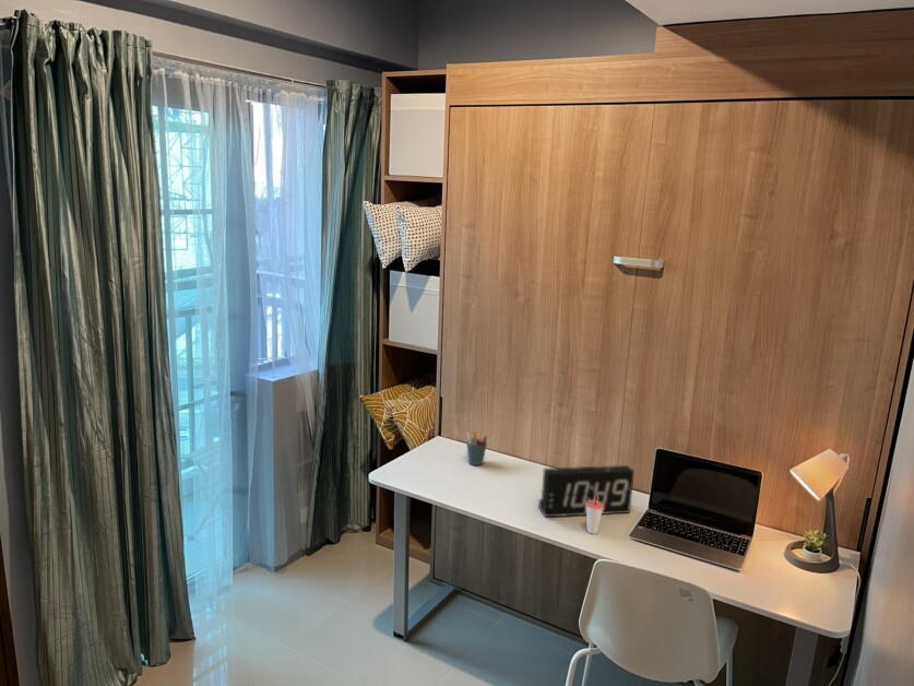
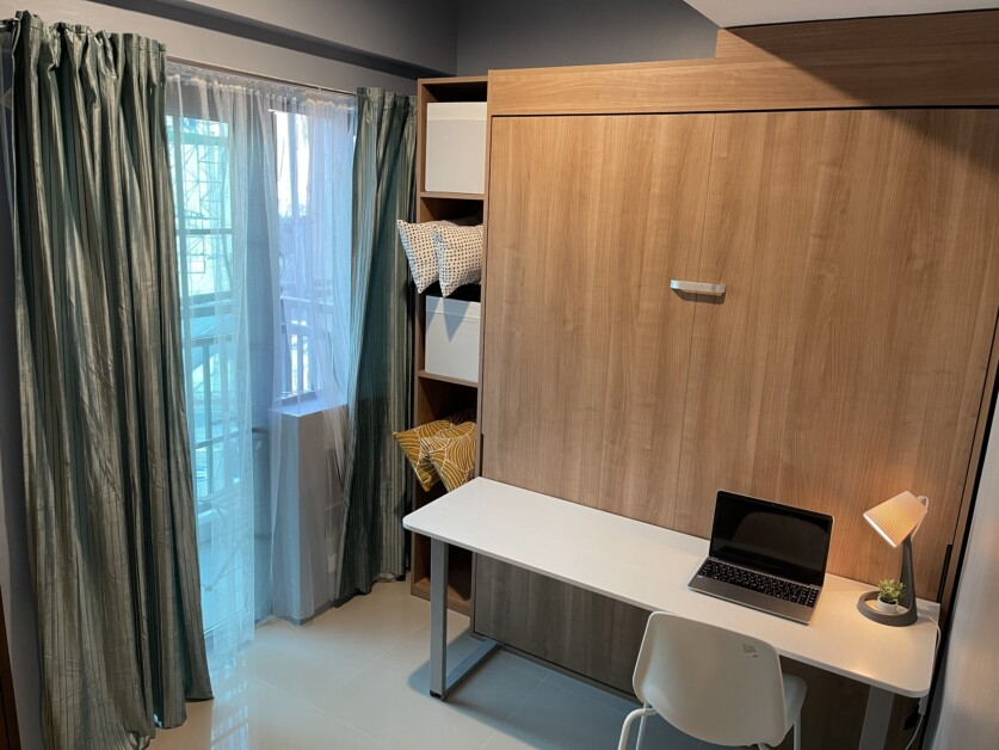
- pen holder (476, 447)
- alarm clock (585, 488)
- cup (593, 513)
